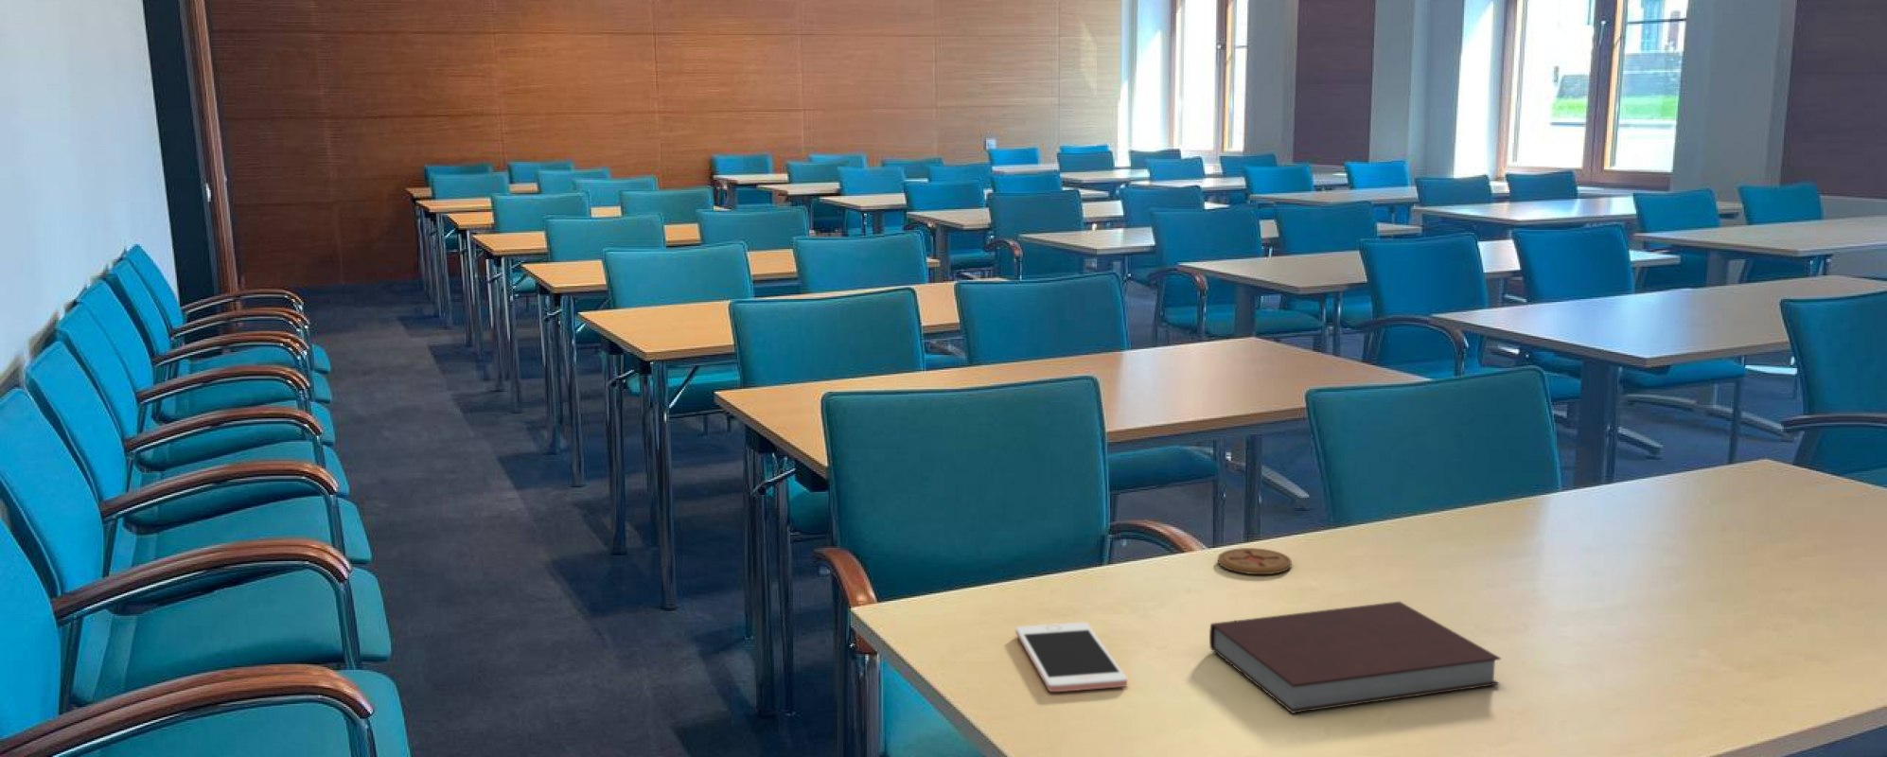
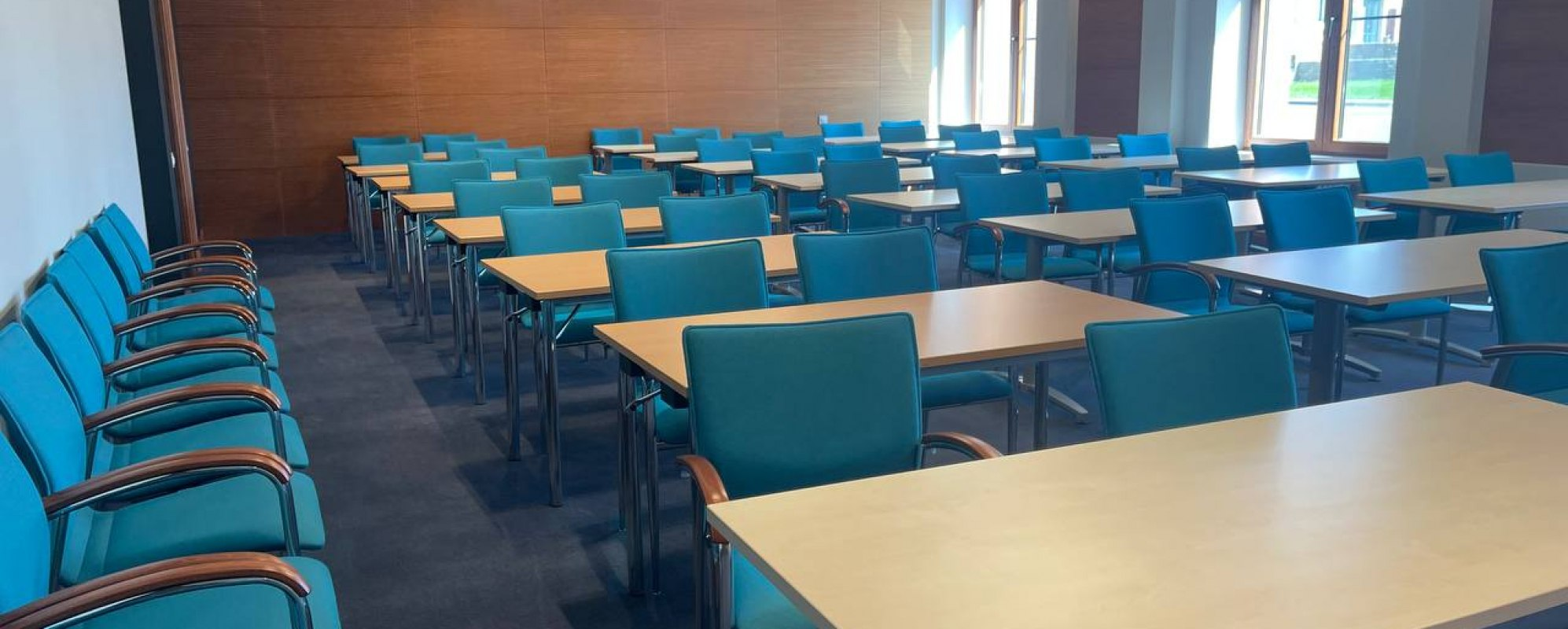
- coaster (1254, 560)
- notebook (1349, 652)
- cell phone (1069, 655)
